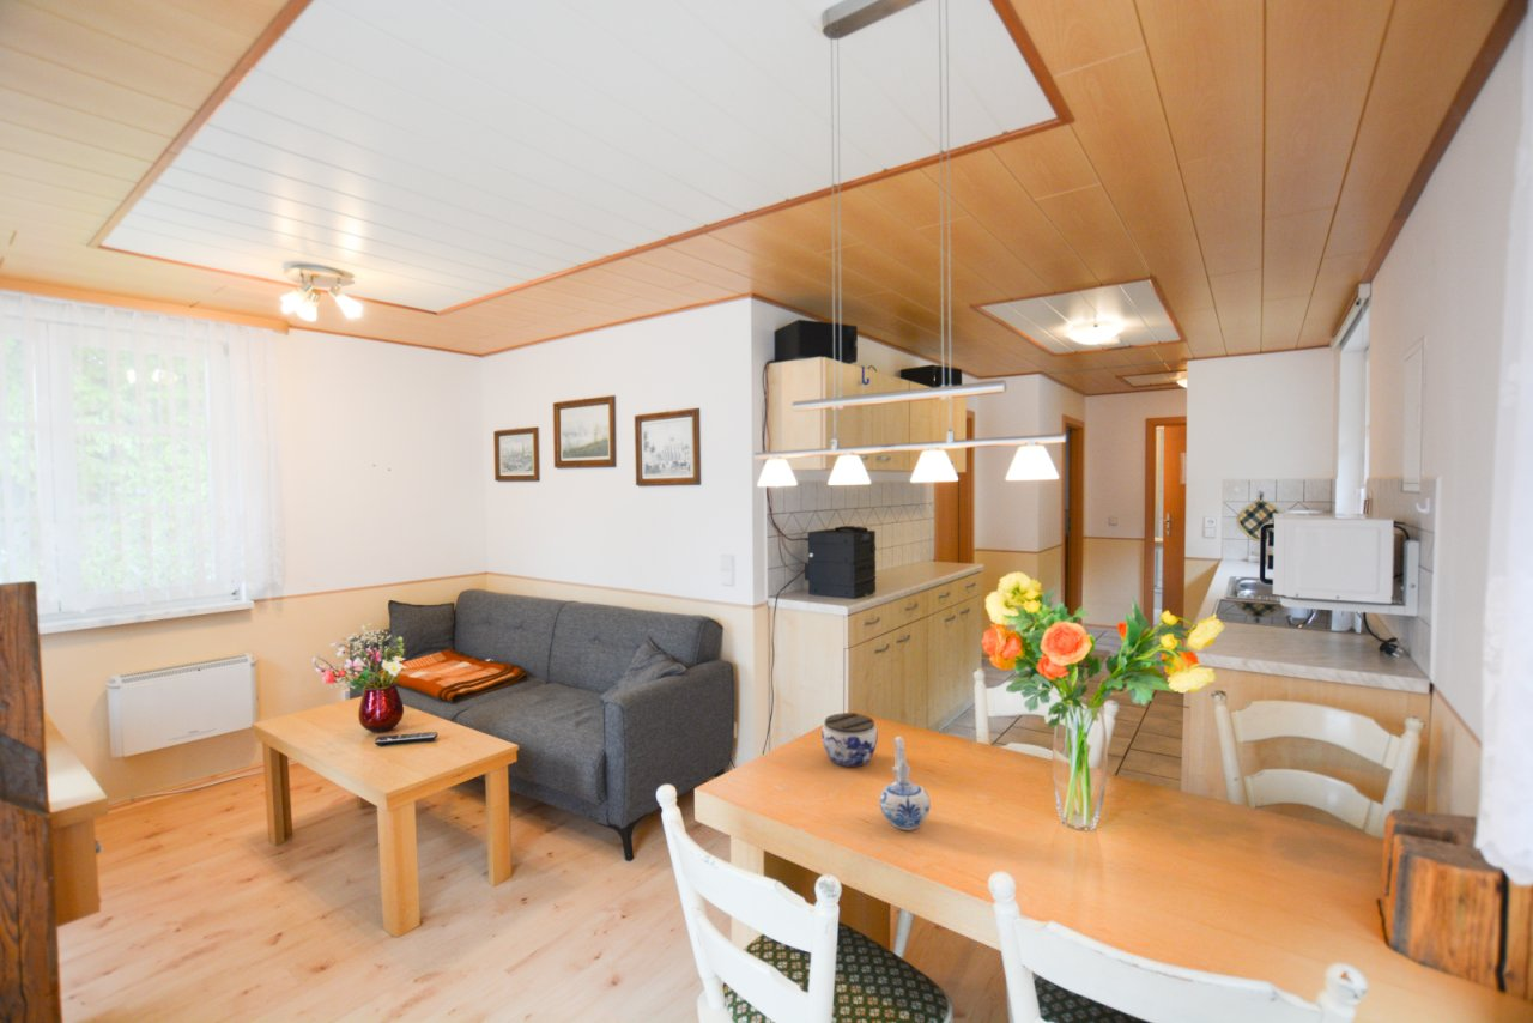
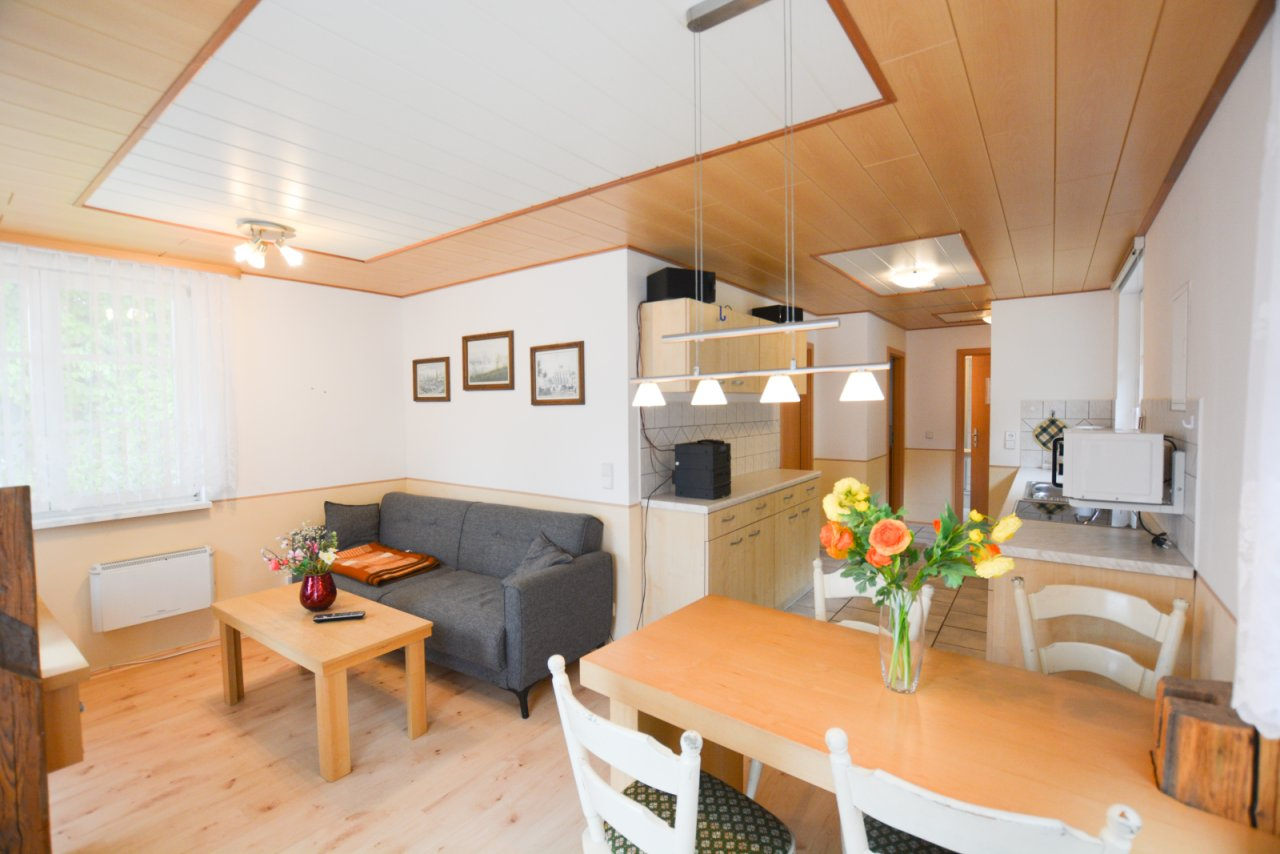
- jar (849, 739)
- ceramic pitcher (904, 782)
